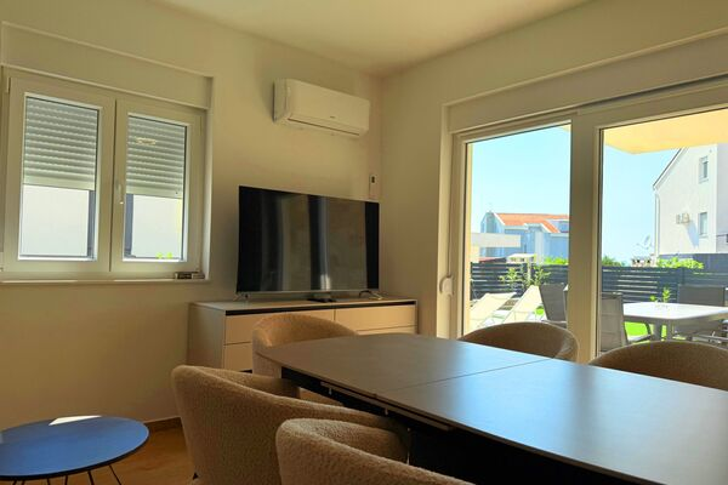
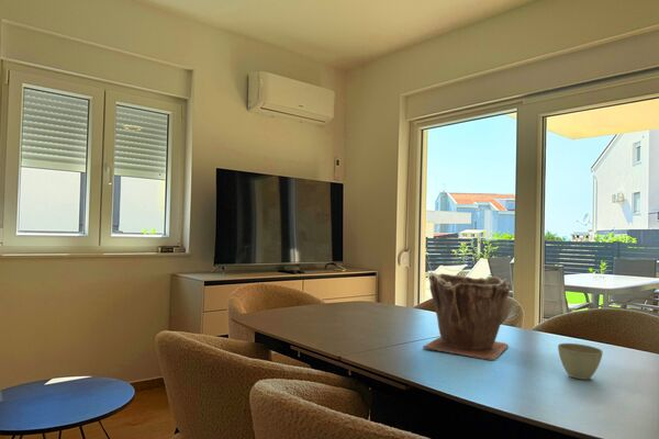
+ flower pot (579, 361)
+ plant pot (467, 311)
